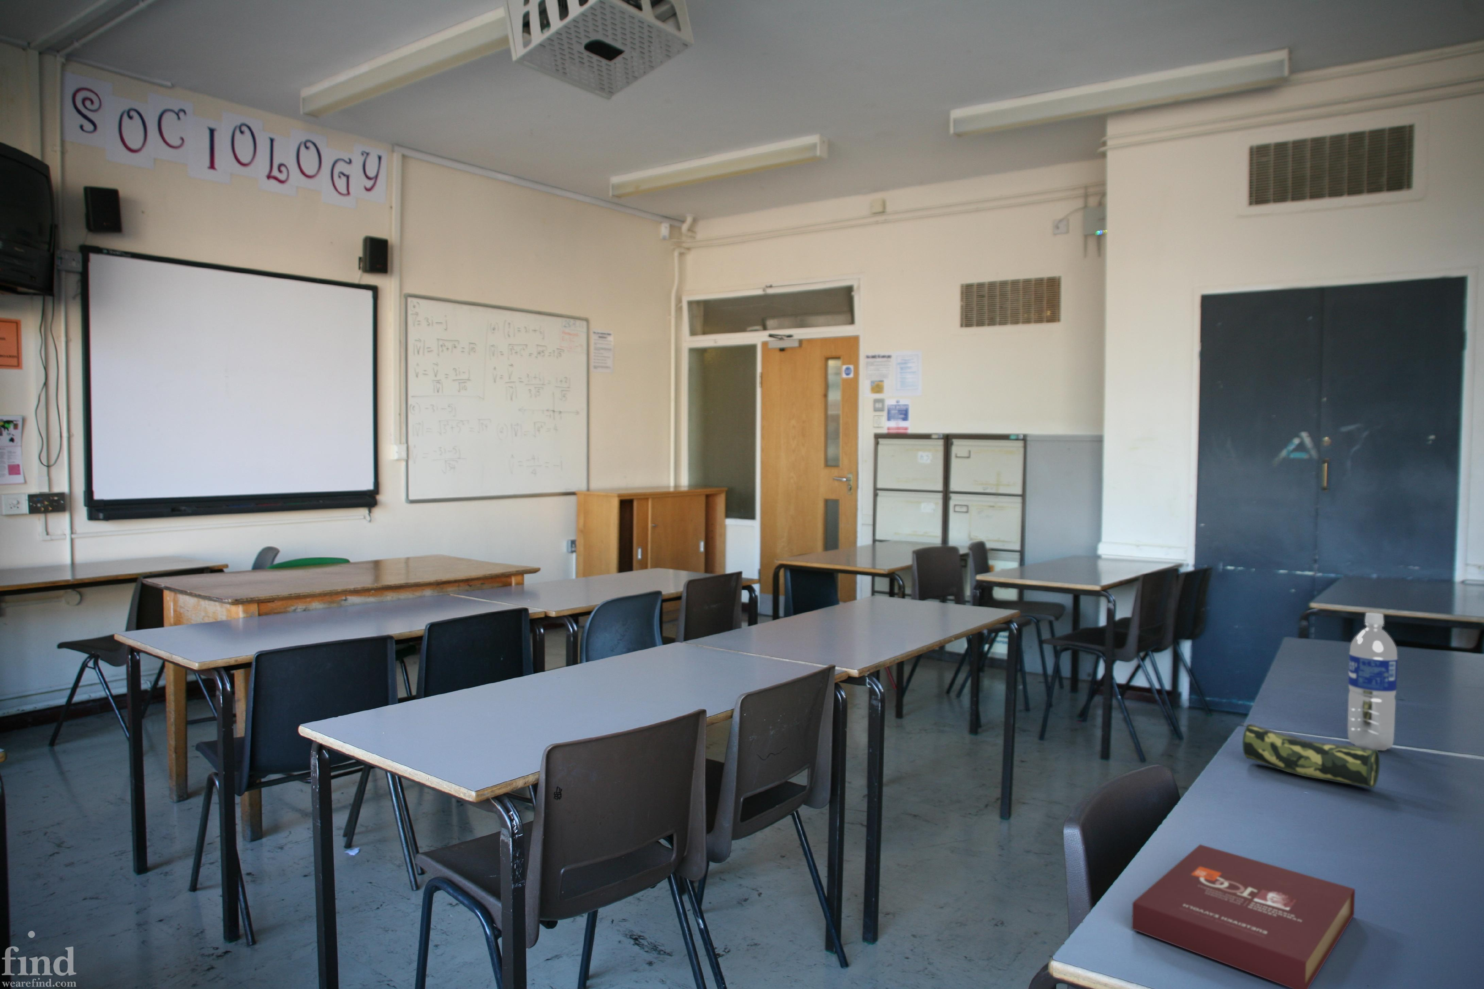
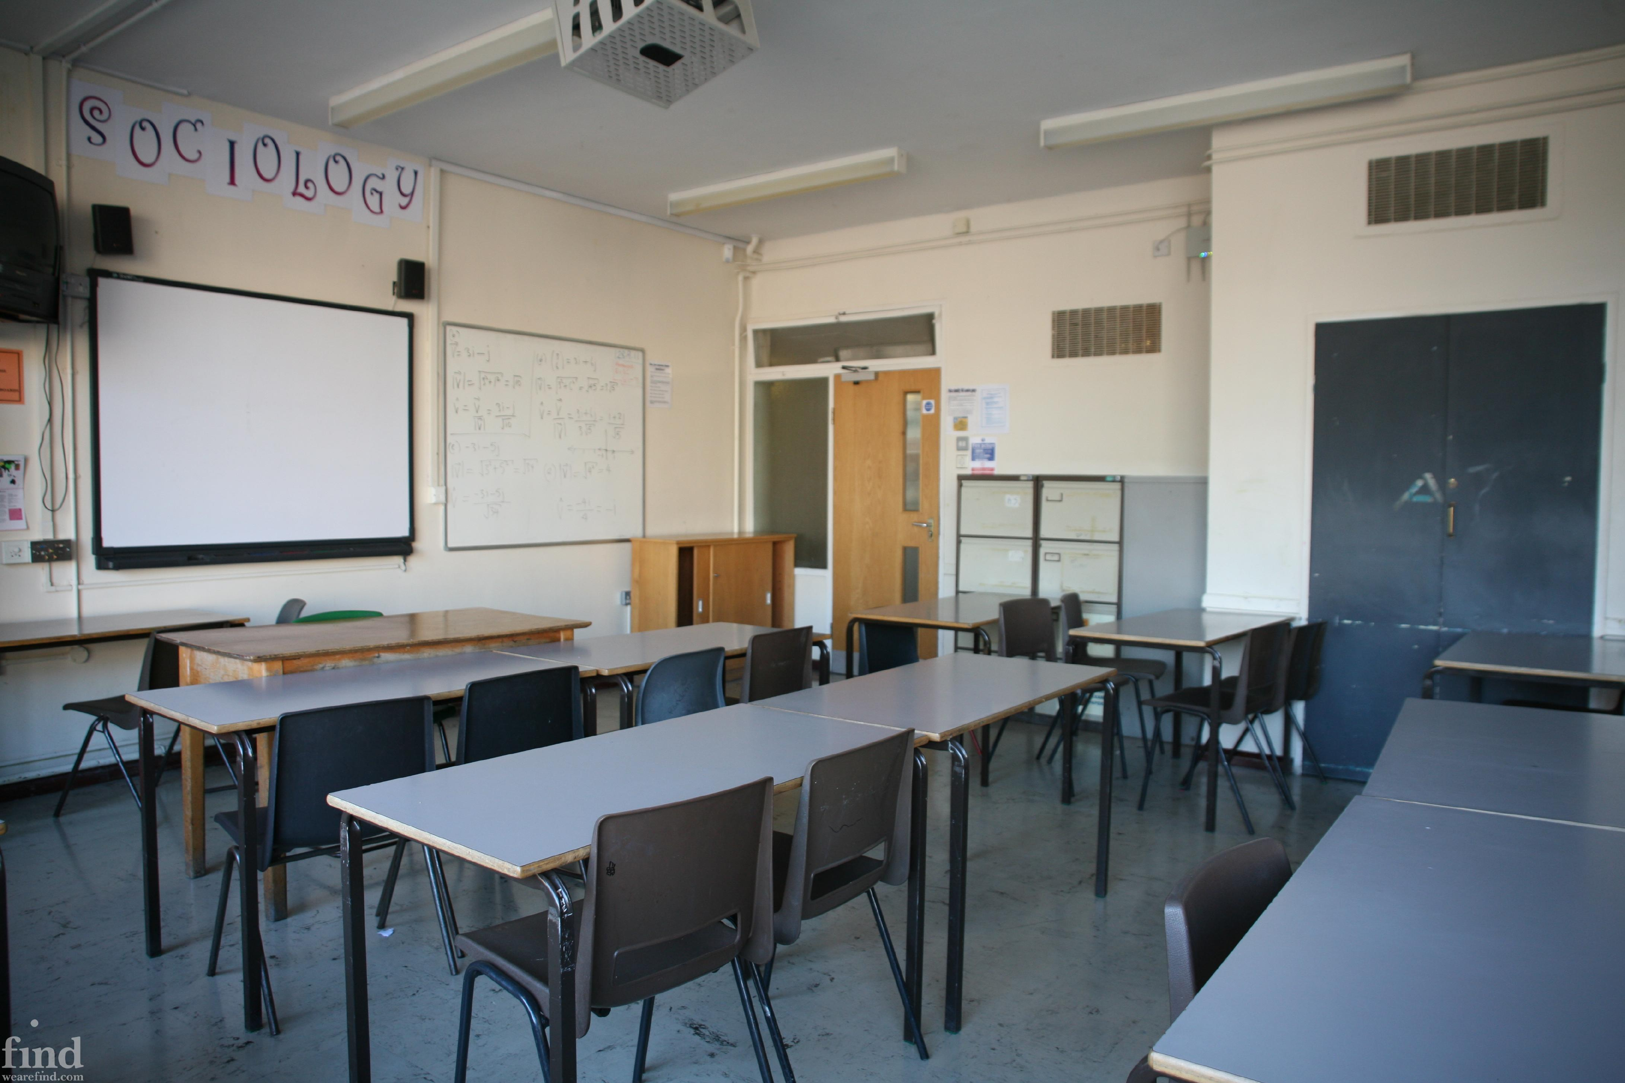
- book (1246, 908)
- pencil case (1305, 755)
- water bottle (1372, 680)
